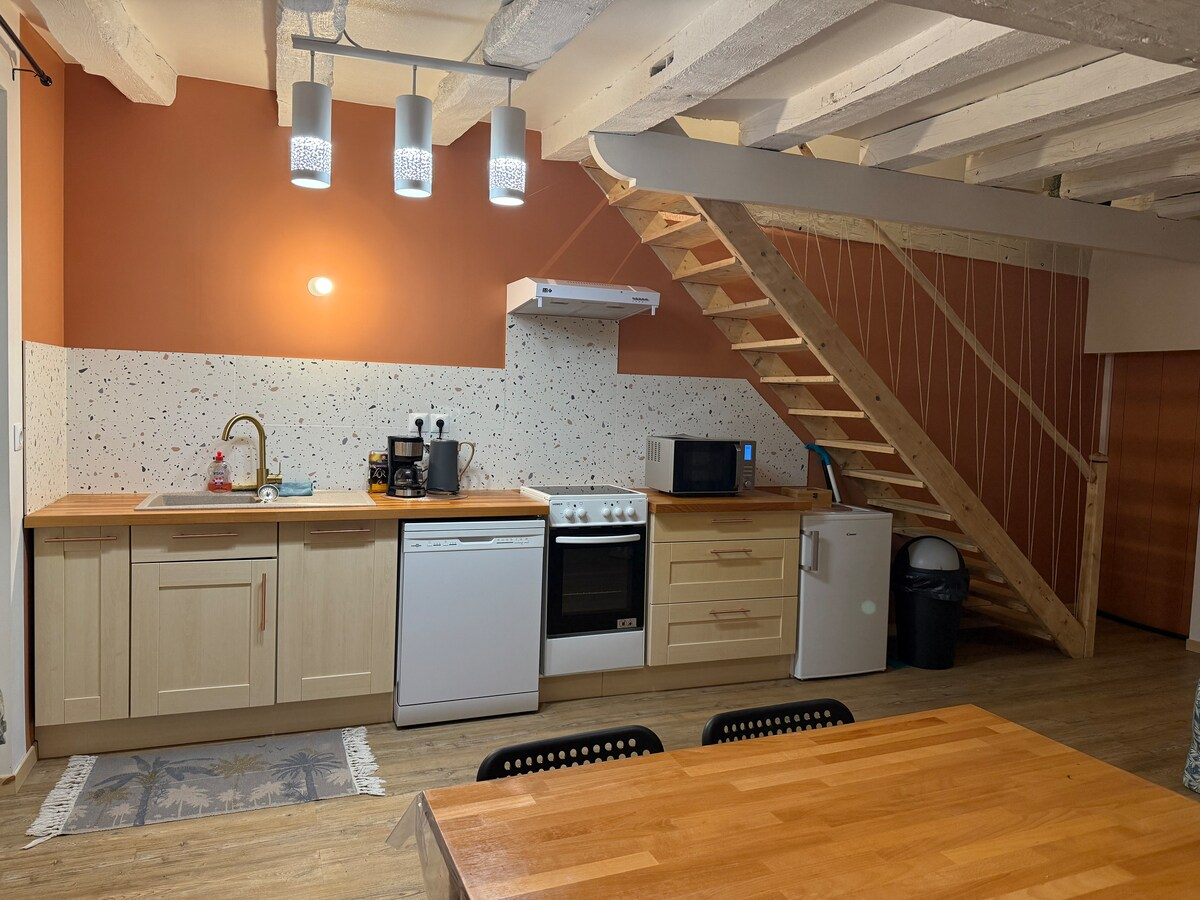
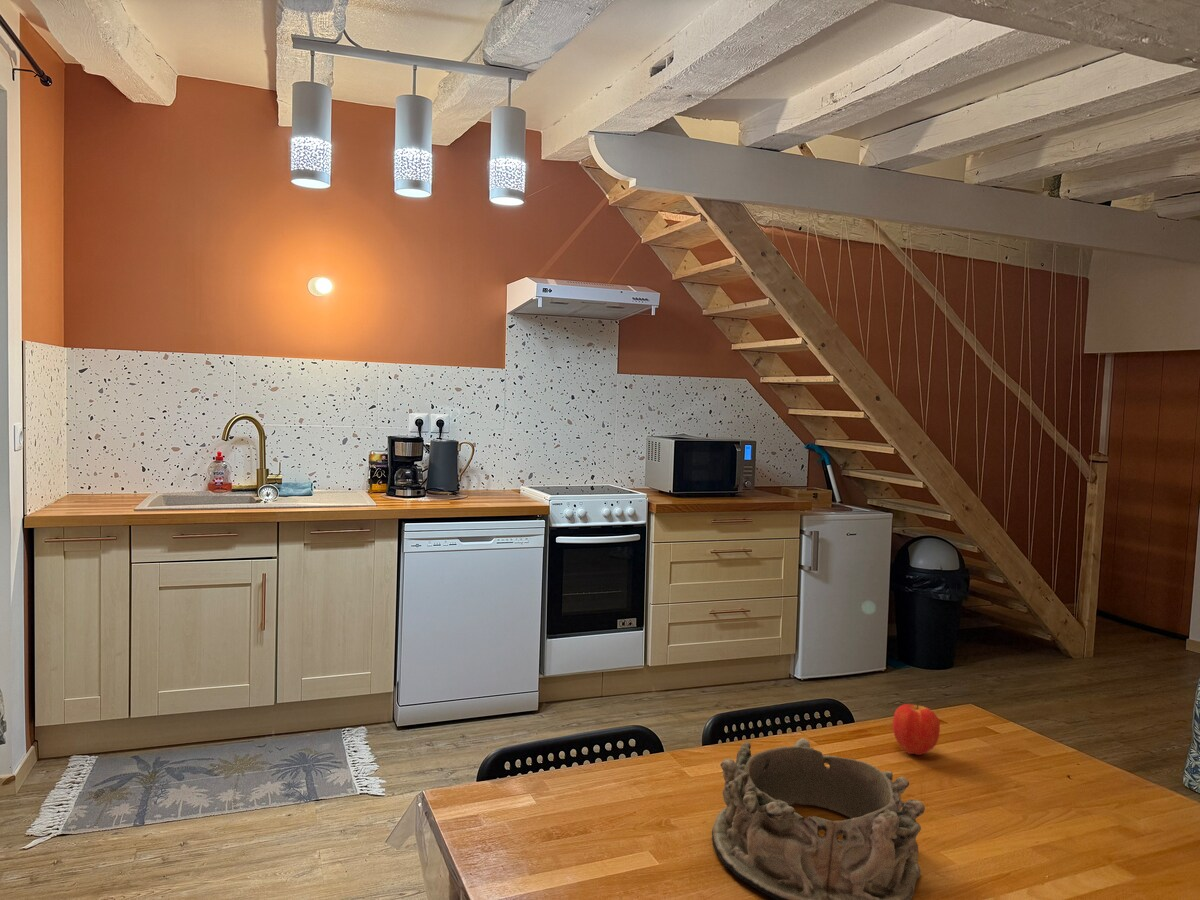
+ apple (915, 727)
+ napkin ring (815, 805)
